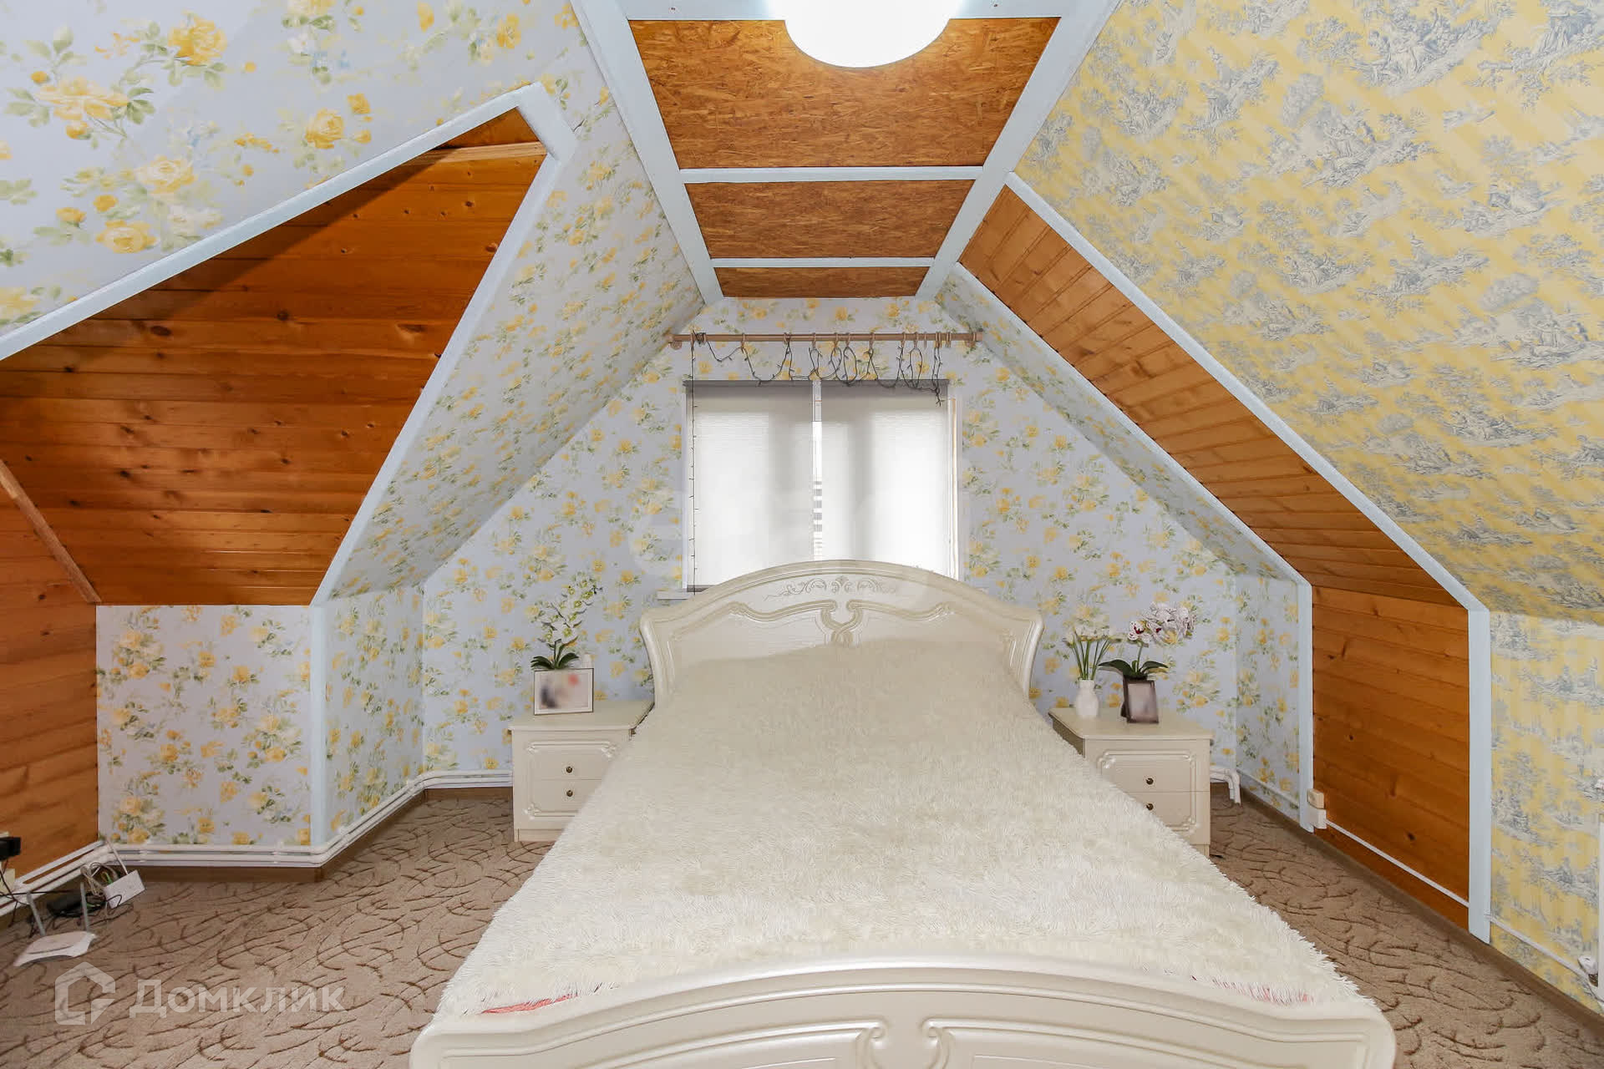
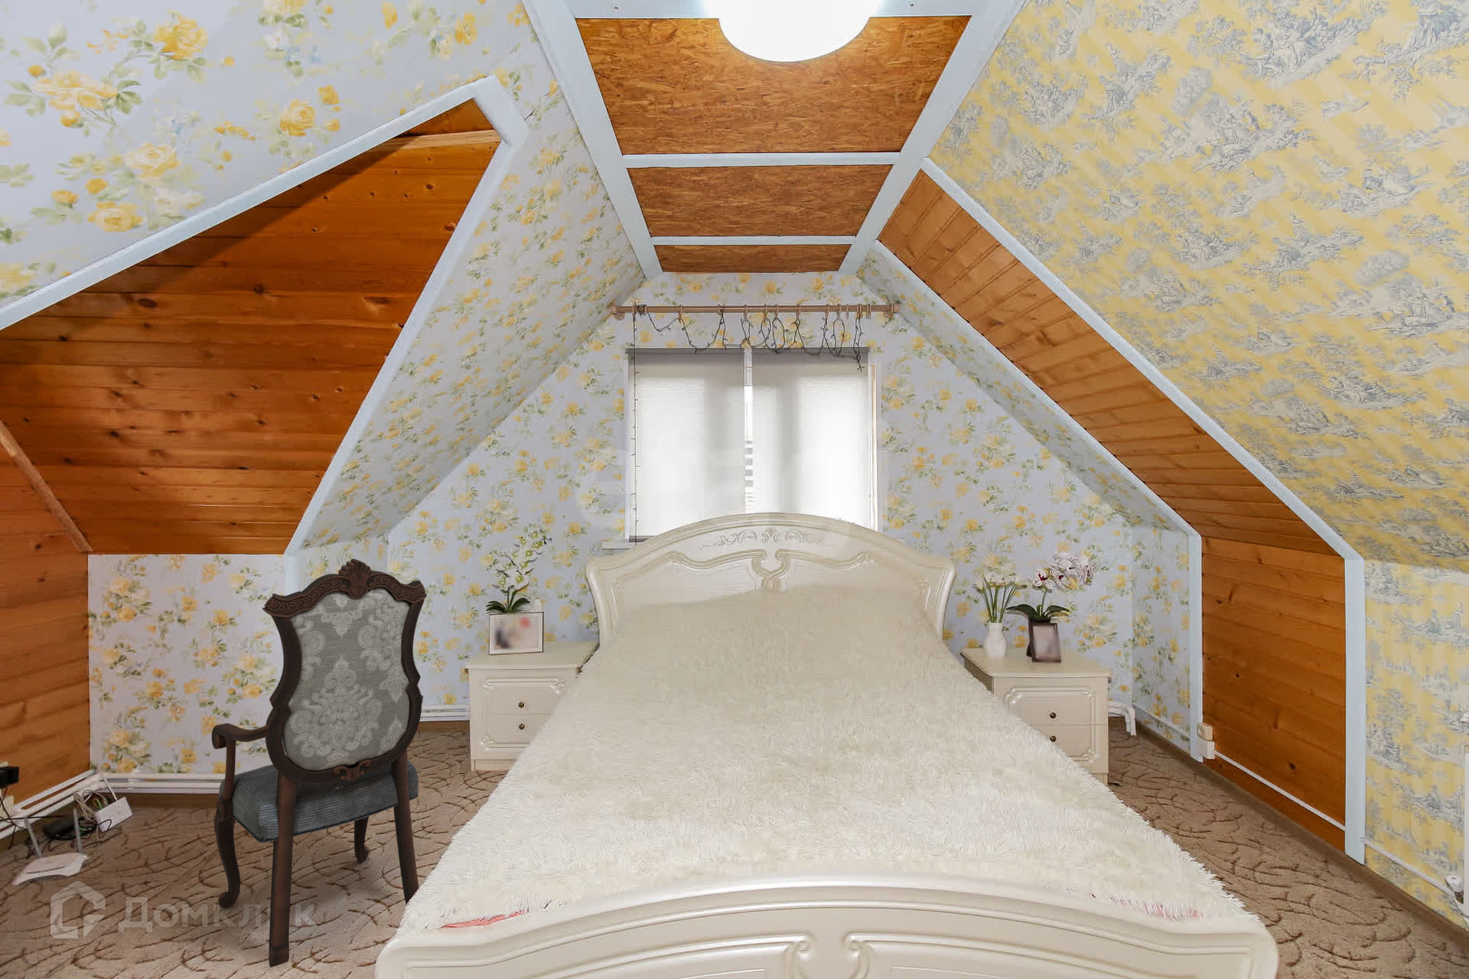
+ armchair (322, 730)
